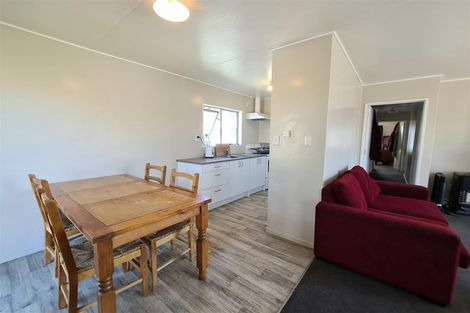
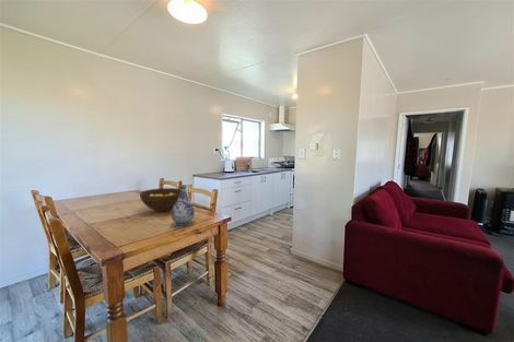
+ fruit bowl (163, 201)
+ vase (183, 204)
